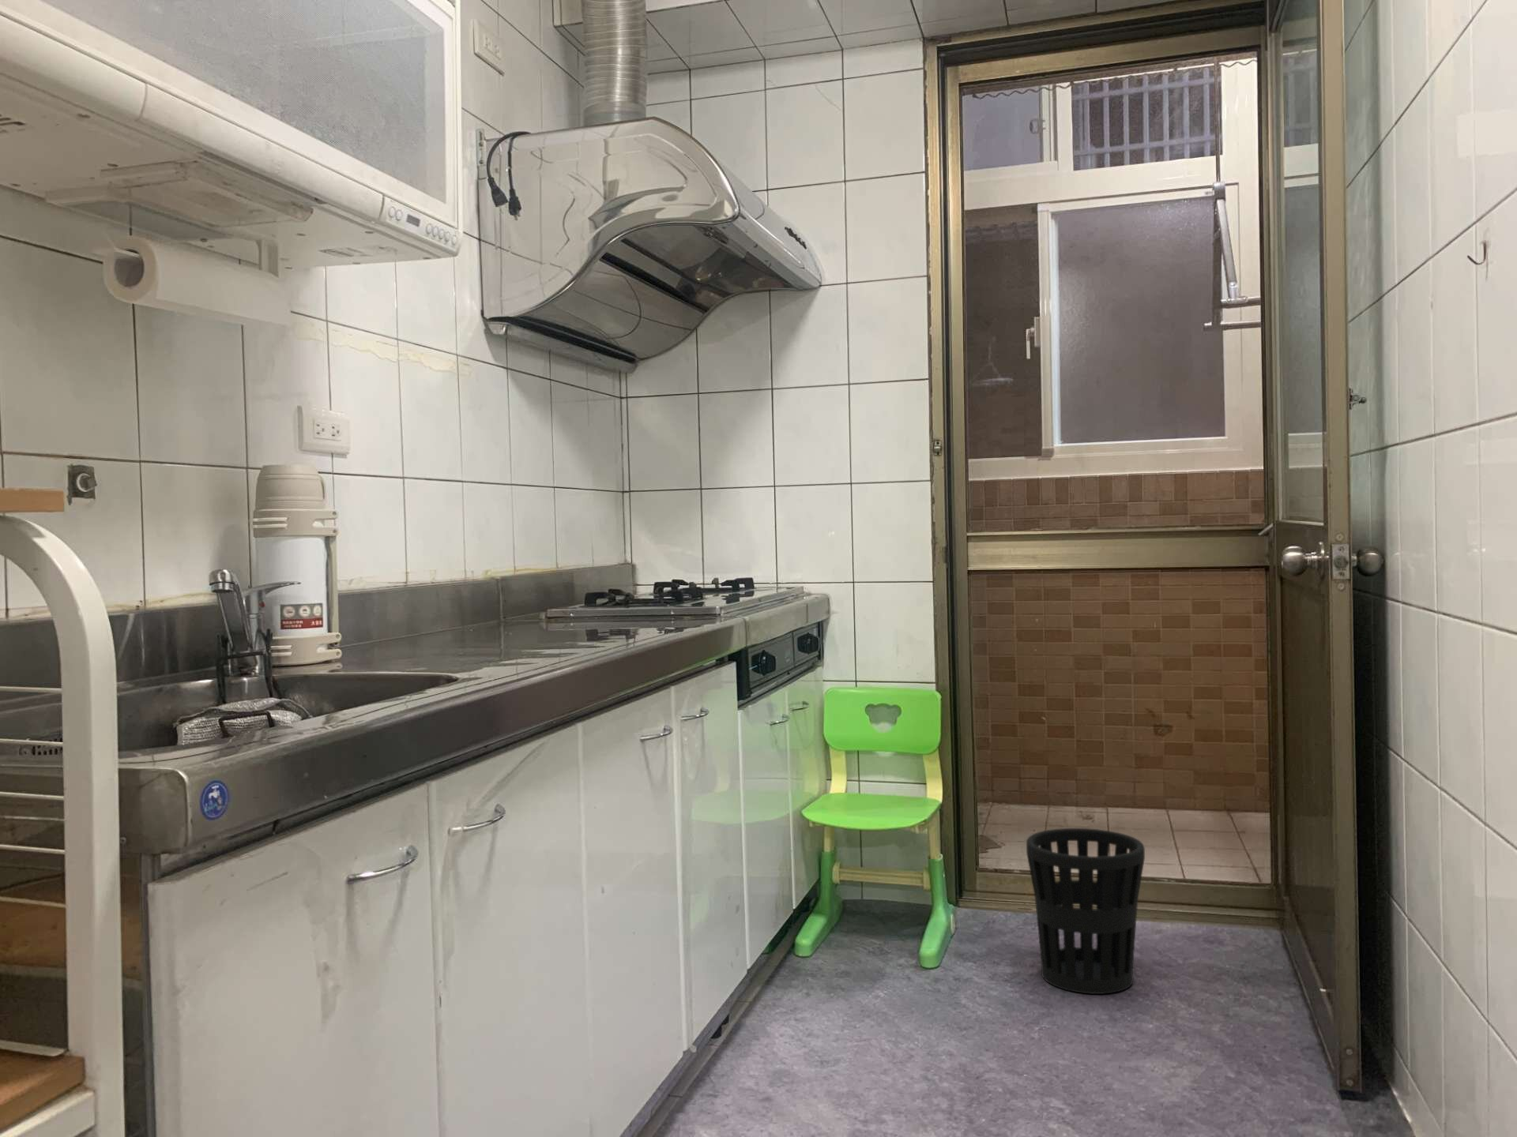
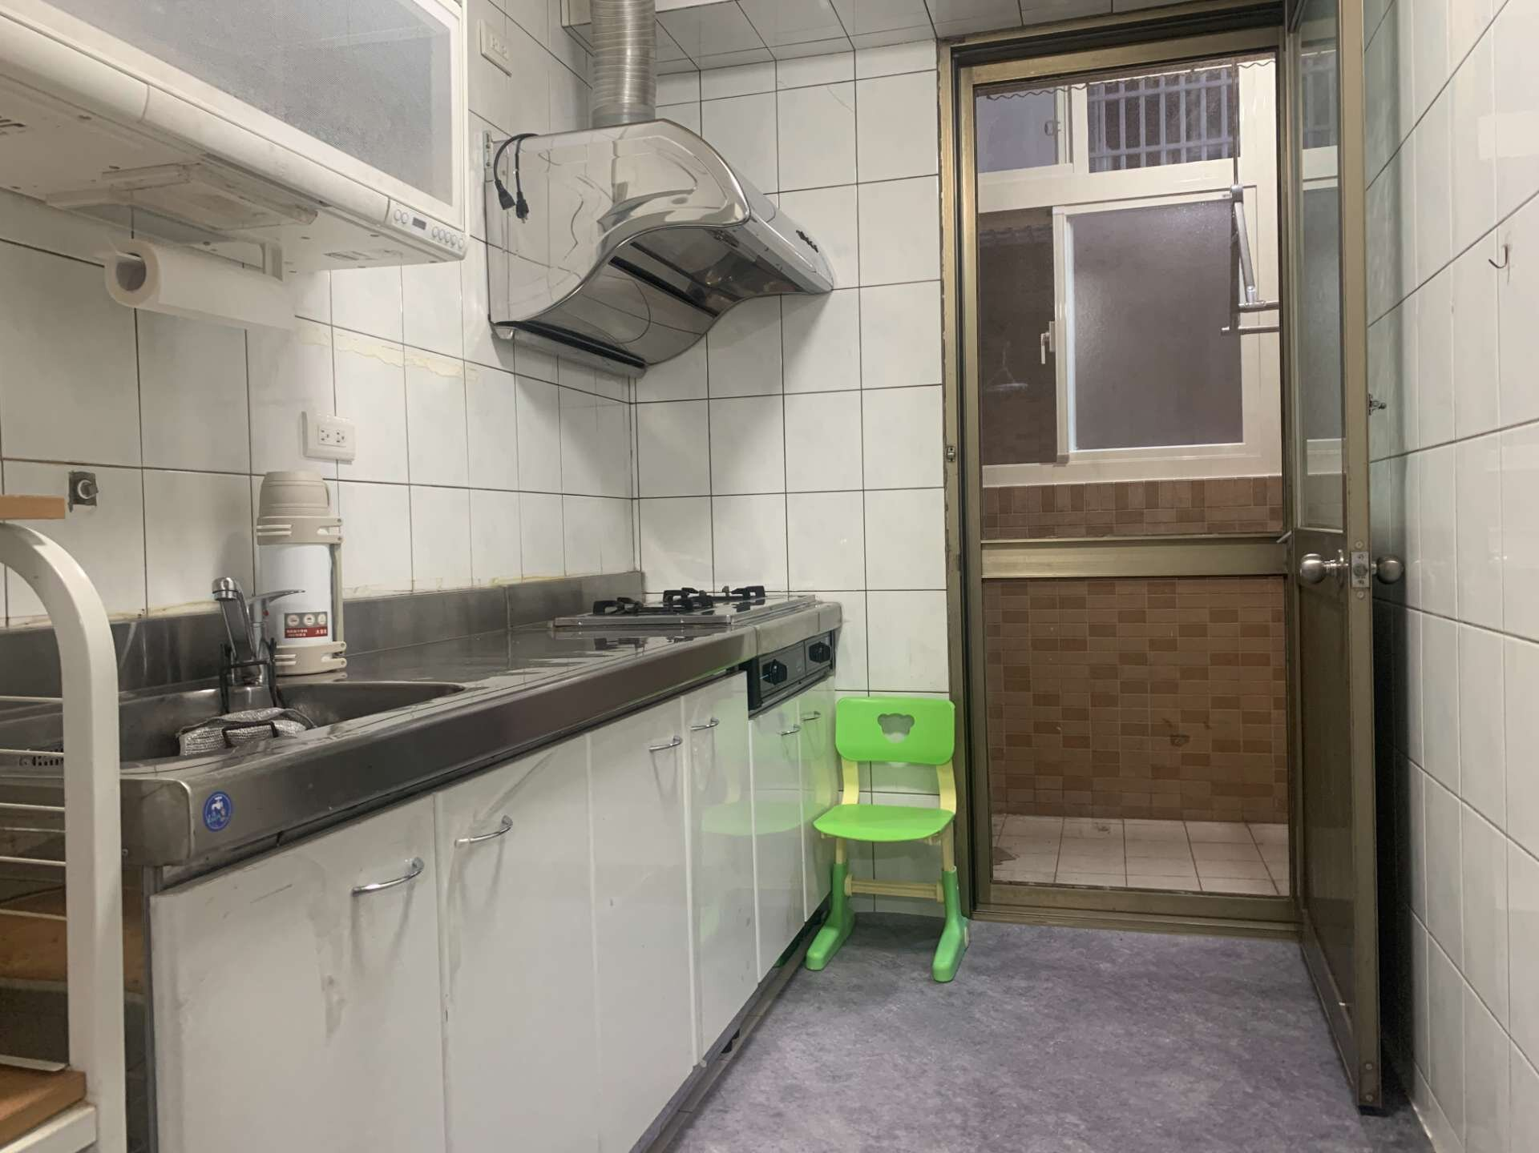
- wastebasket (1086, 909)
